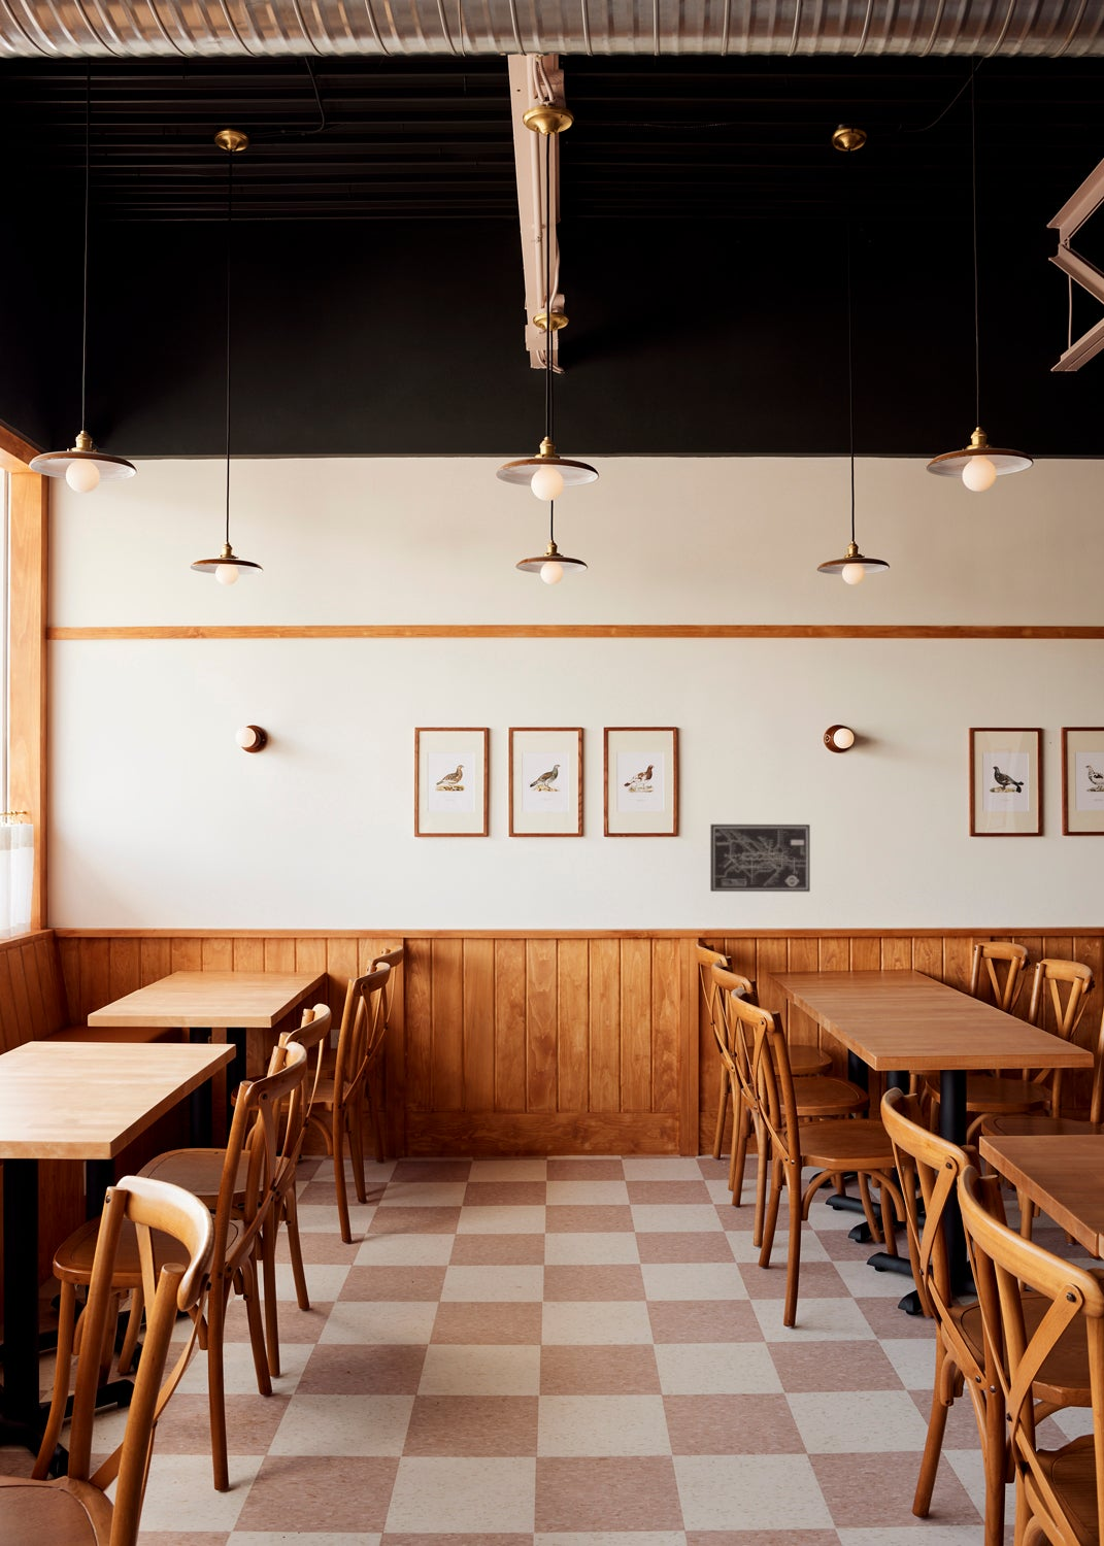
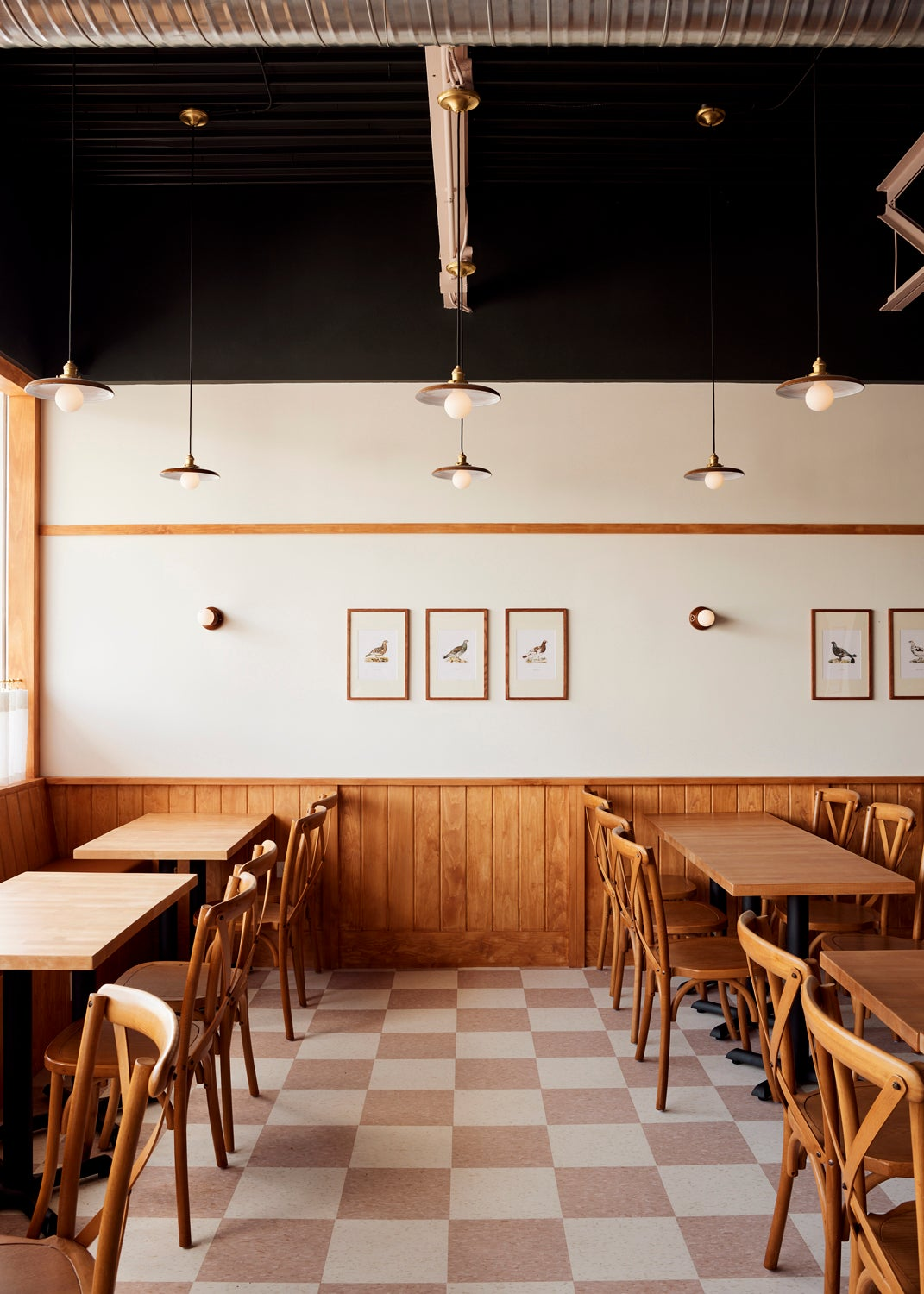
- wall art (760, 858)
